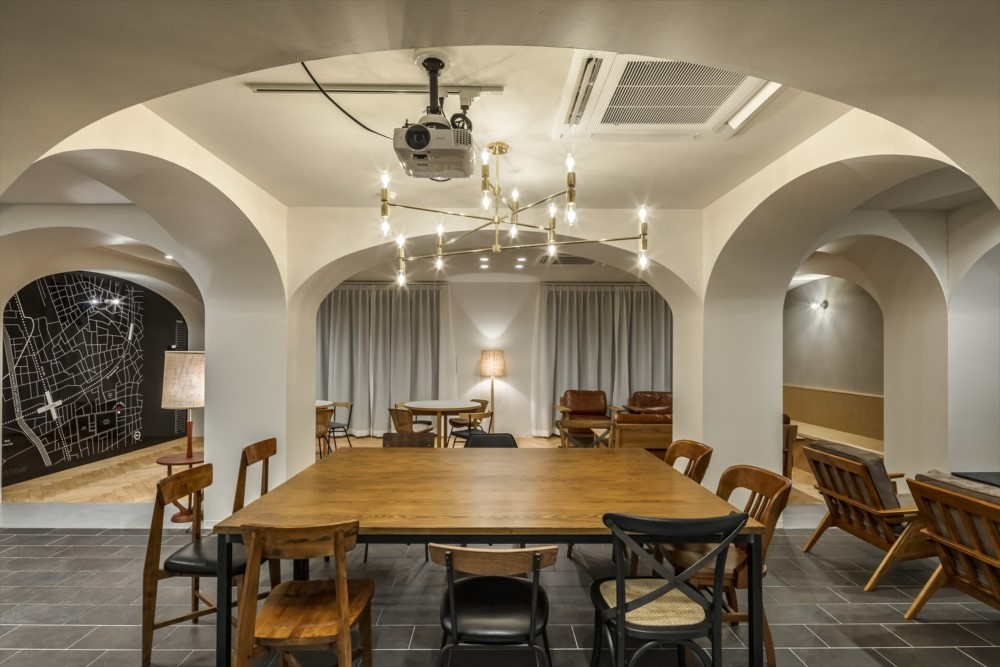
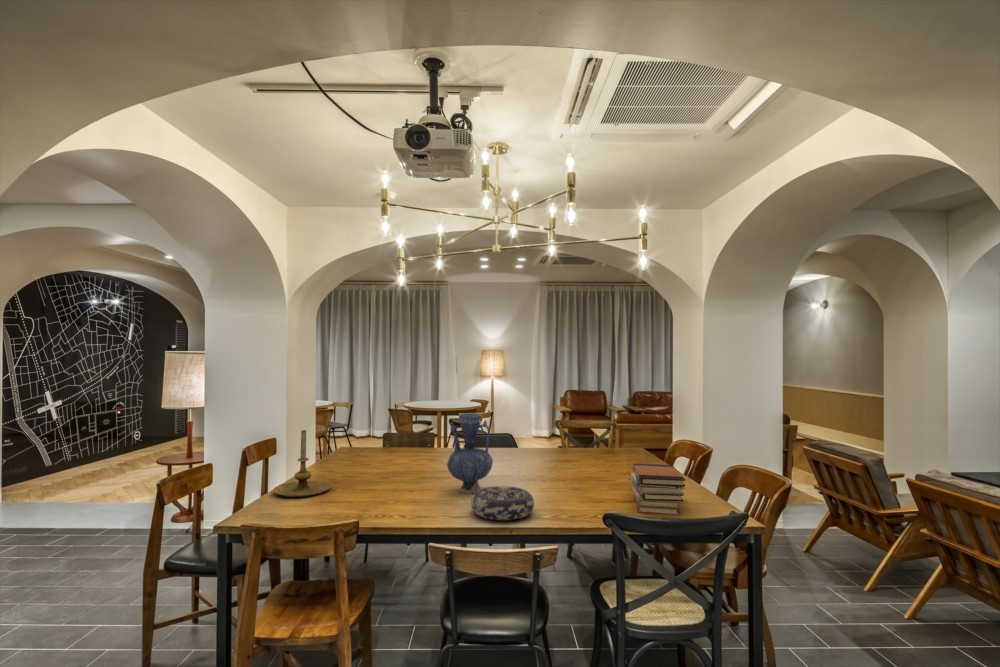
+ book stack (656, 487)
+ candle holder (303, 460)
+ decorative bowl (502, 503)
+ vase (469, 452)
